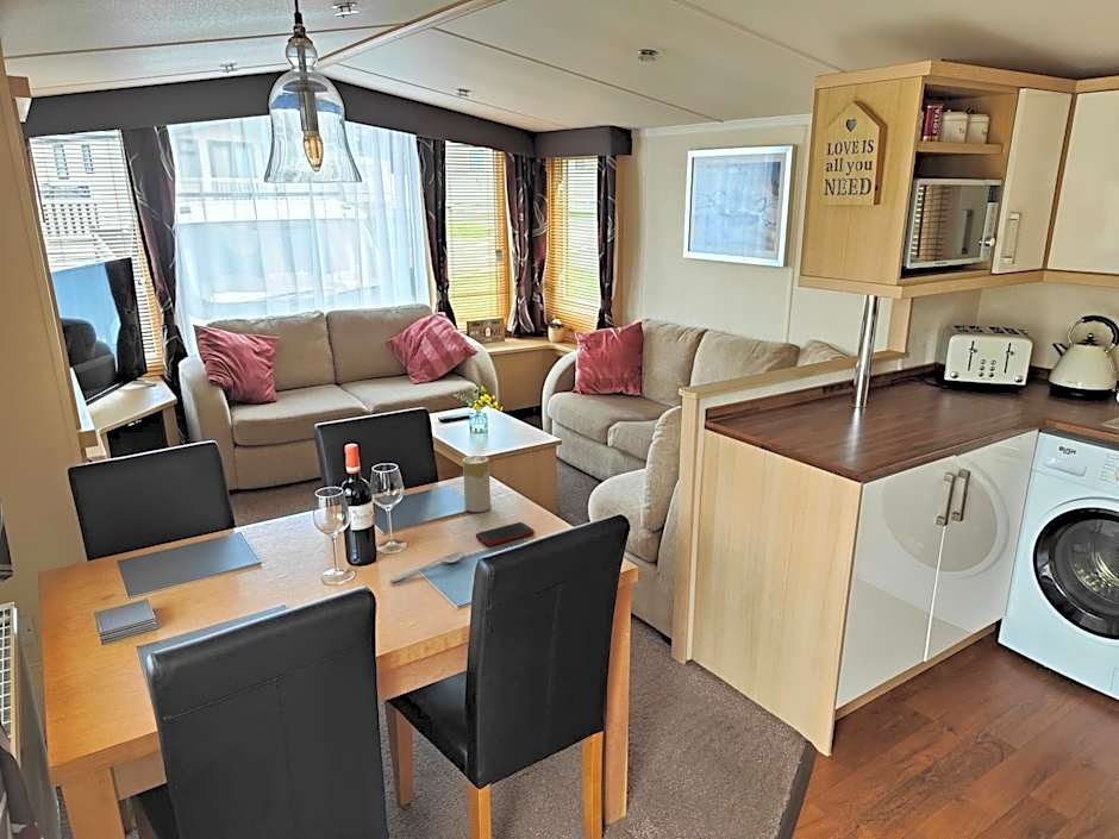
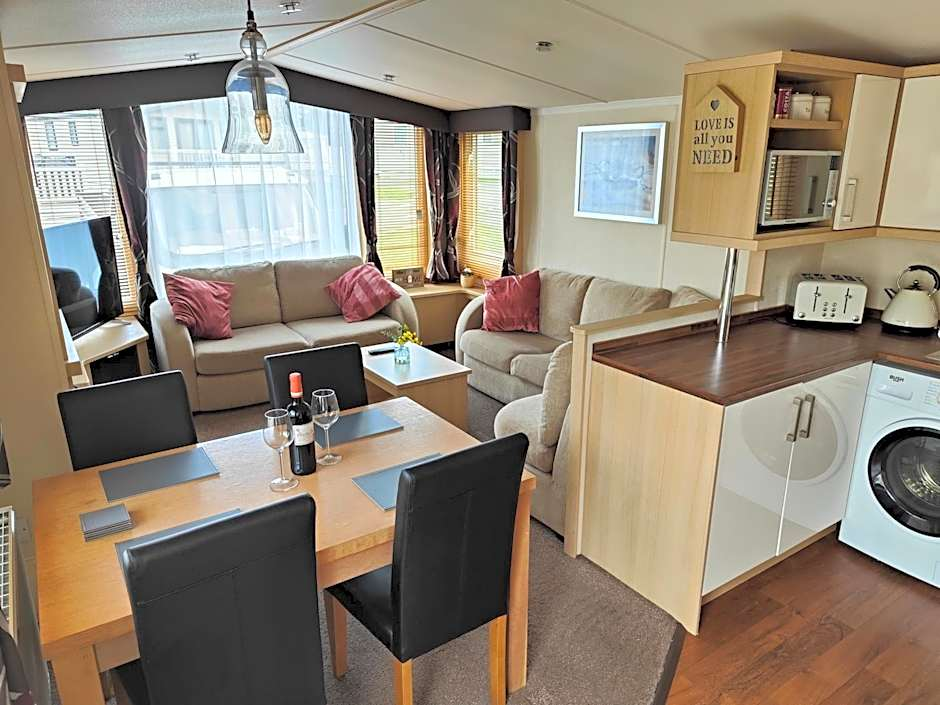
- candle (476, 483)
- cell phone (505, 533)
- spoon (427, 565)
